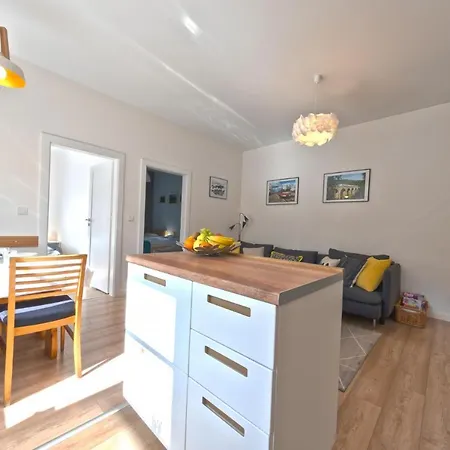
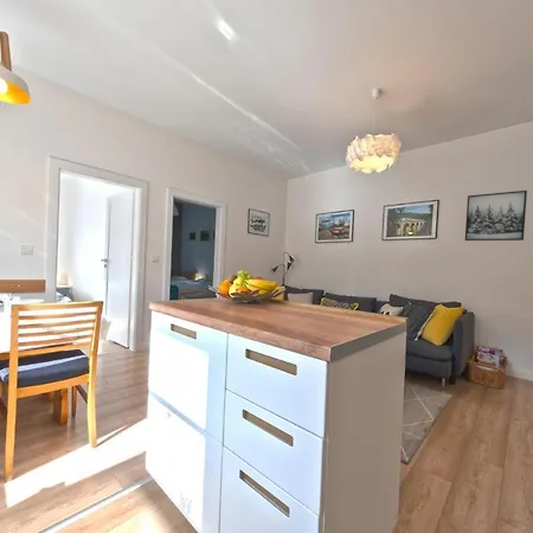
+ wall art (494, 217)
